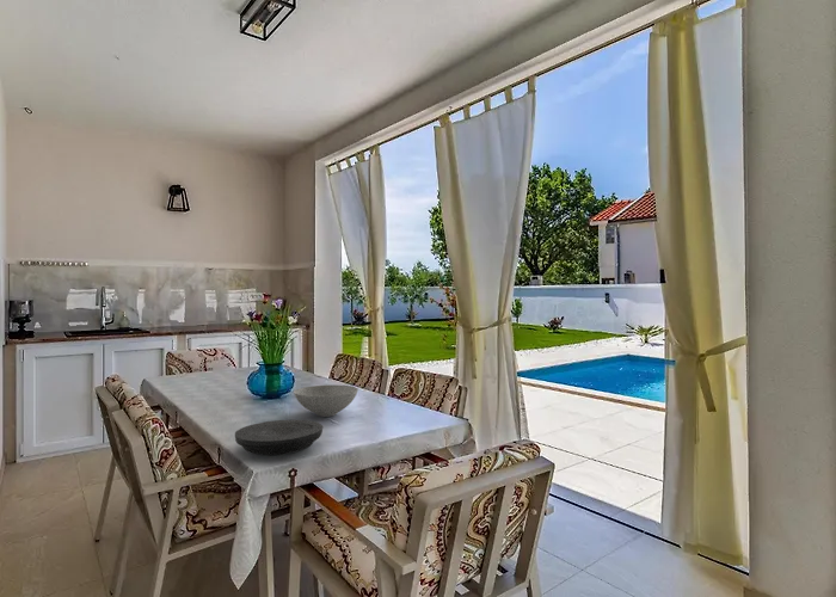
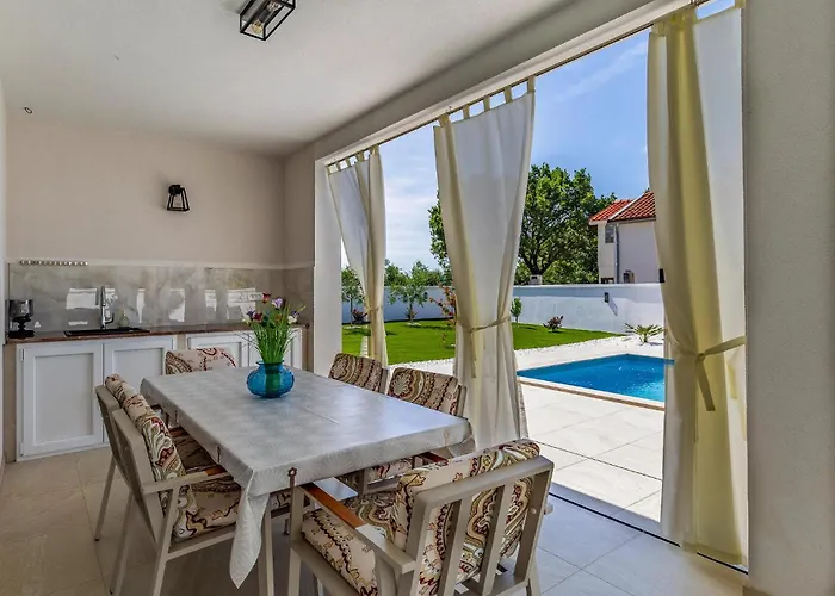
- bowl (326, 401)
- plate (279, 438)
